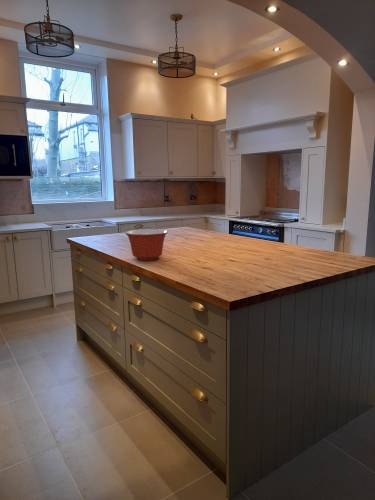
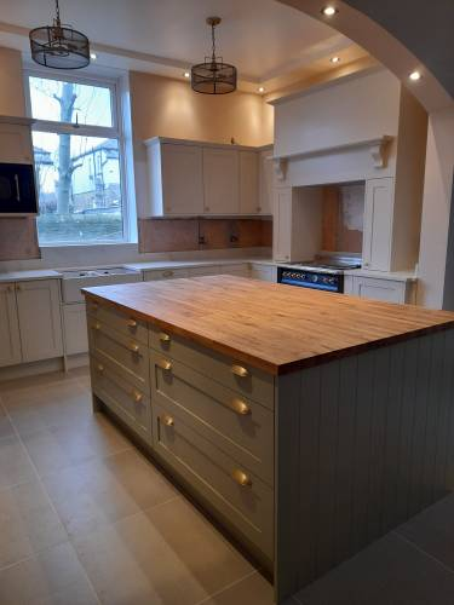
- mixing bowl (147, 245)
